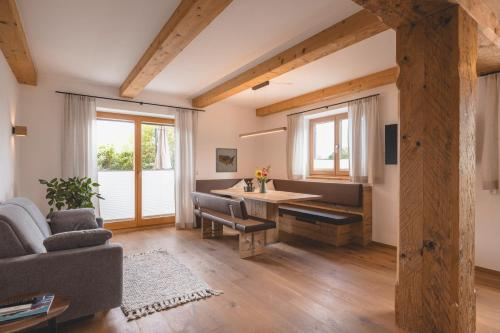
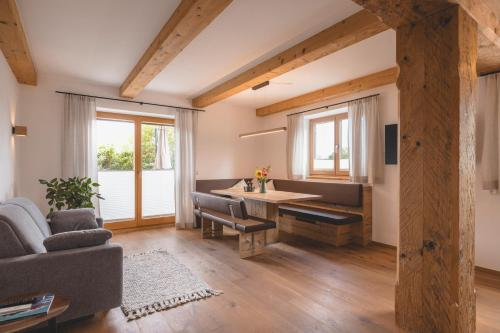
- wall art (226, 160)
